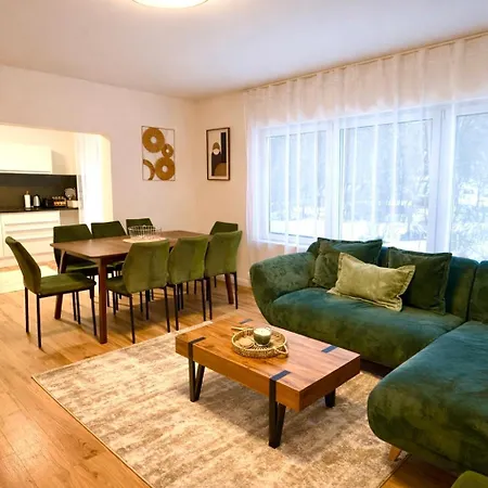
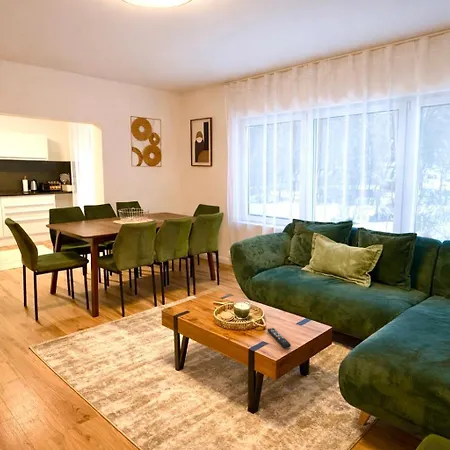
+ remote control (278, 337)
